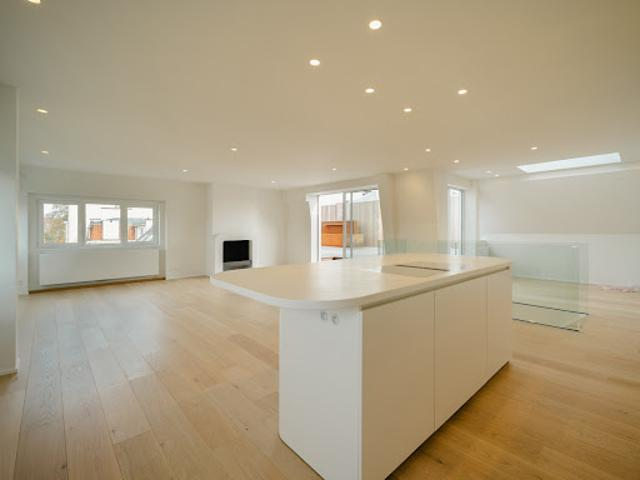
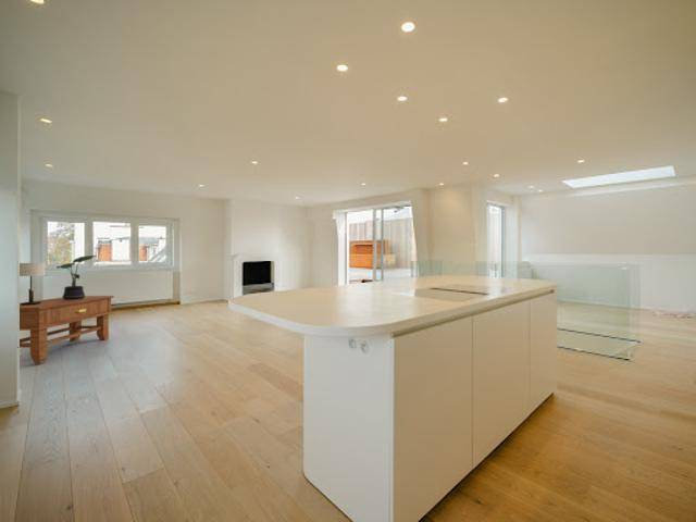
+ side table (59, 324)
+ table lamp (30, 283)
+ potted plant (72, 277)
